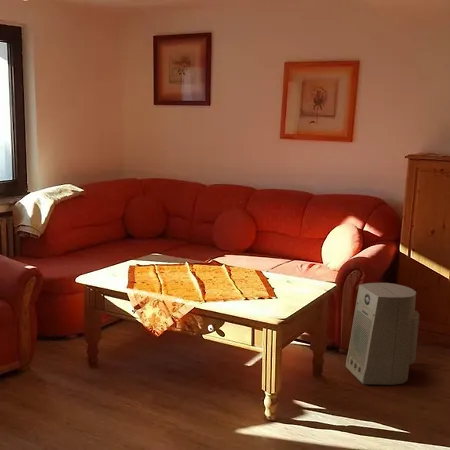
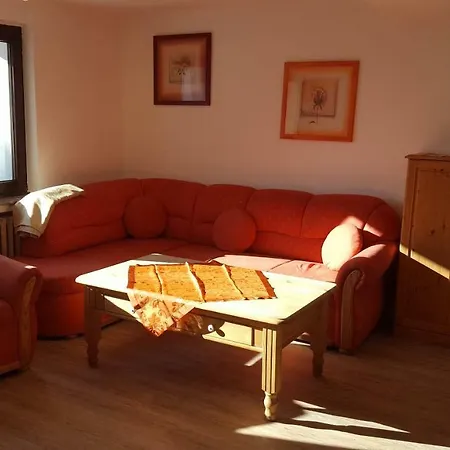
- fan (385, 332)
